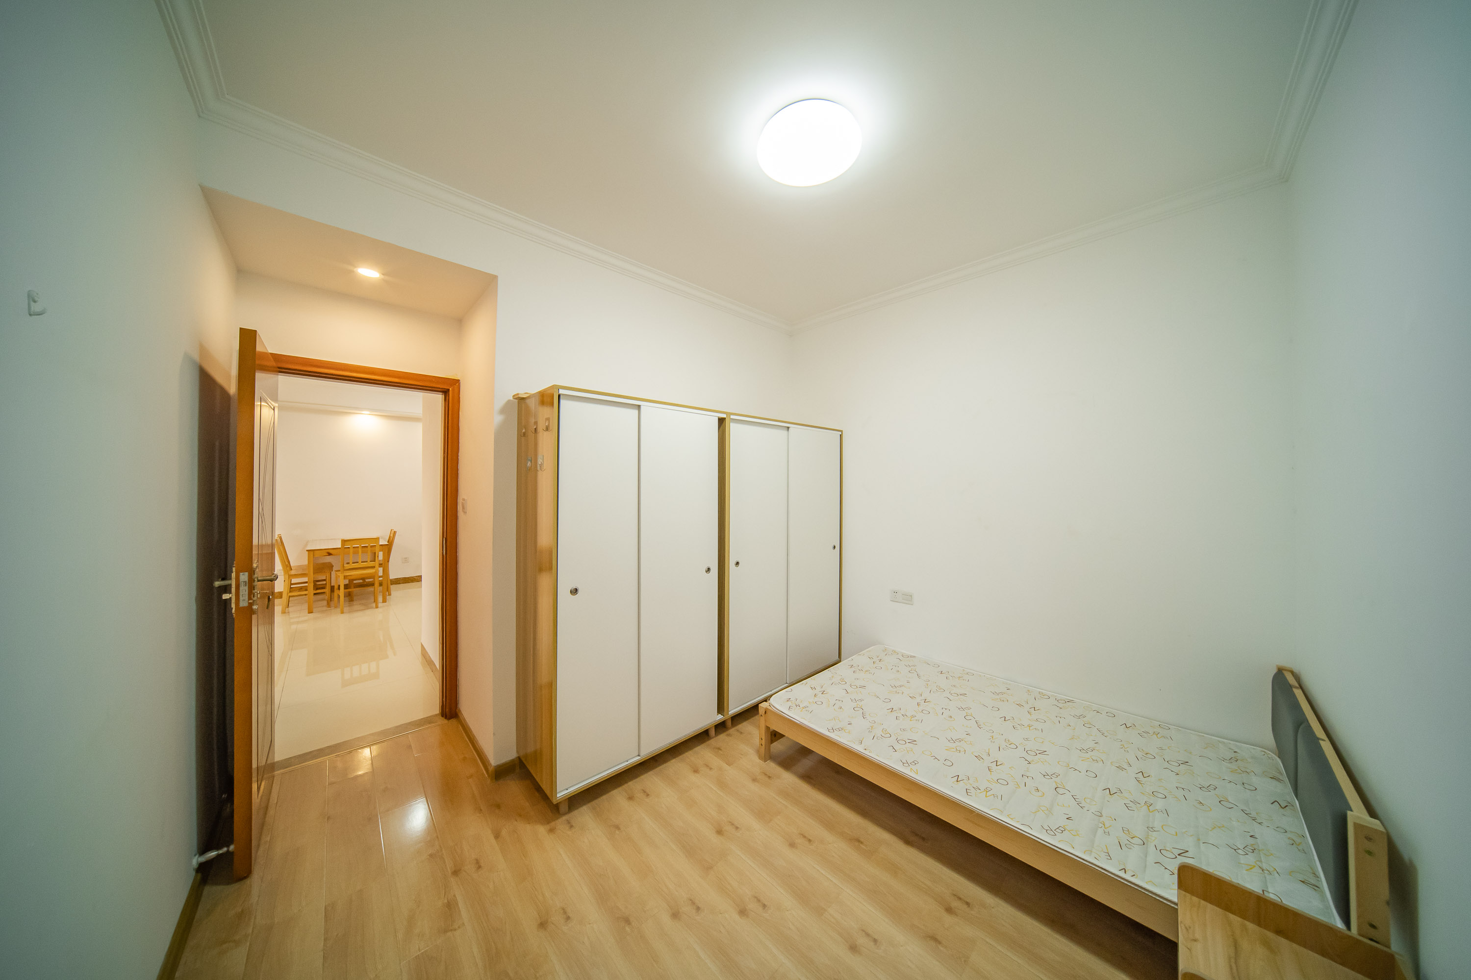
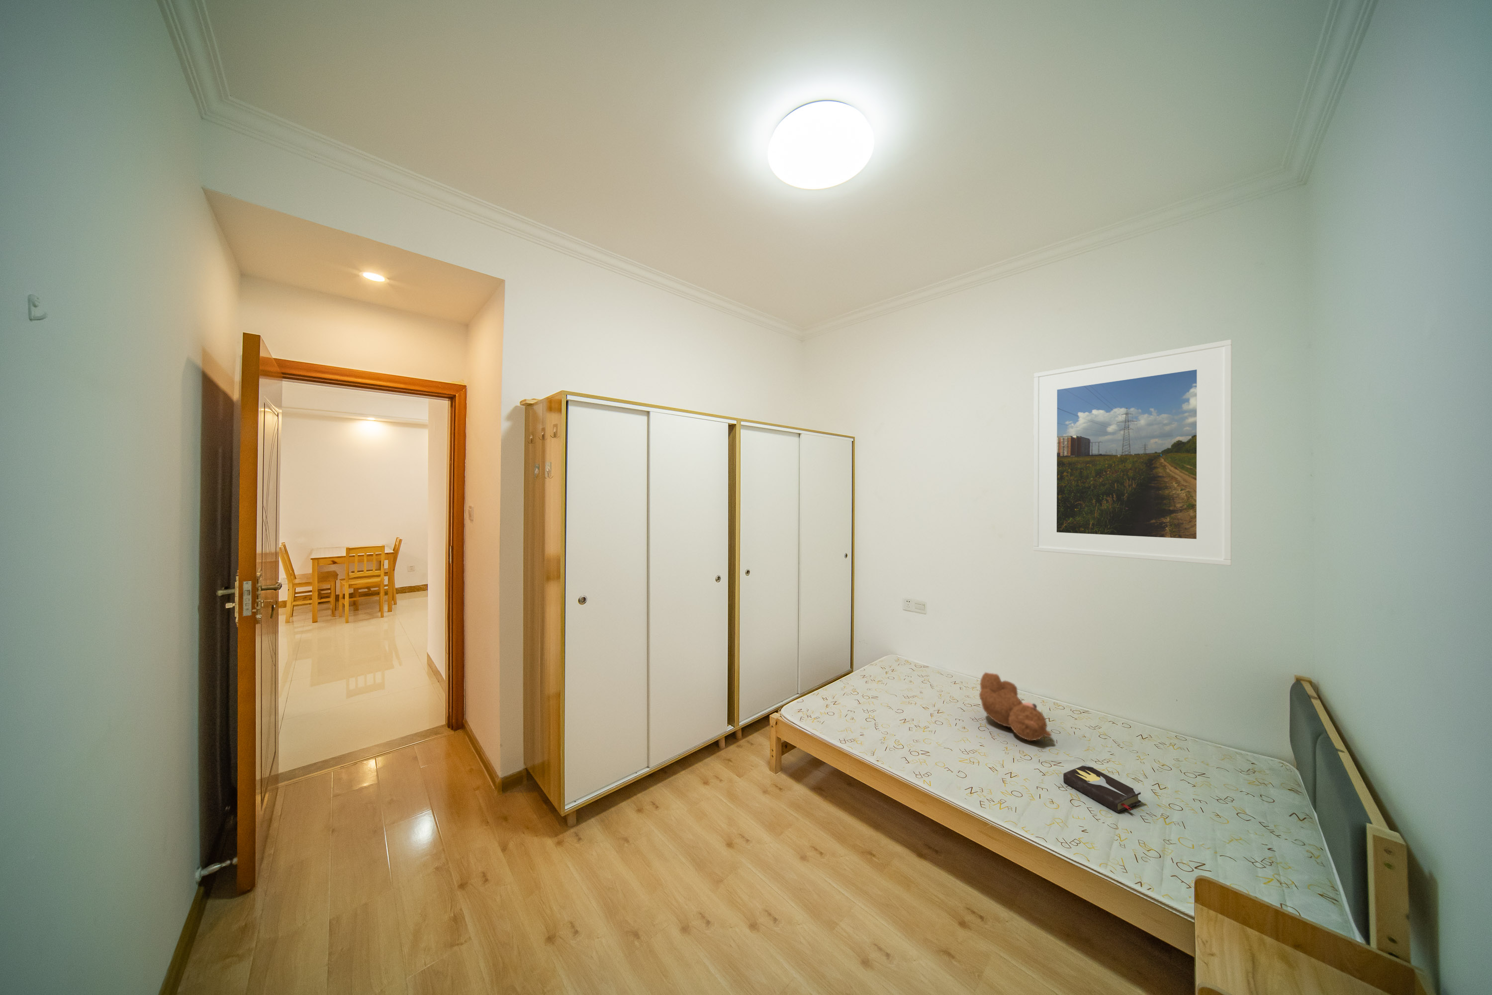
+ teddy bear (1012, 705)
+ hardback book (1100, 786)
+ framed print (1120, 458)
